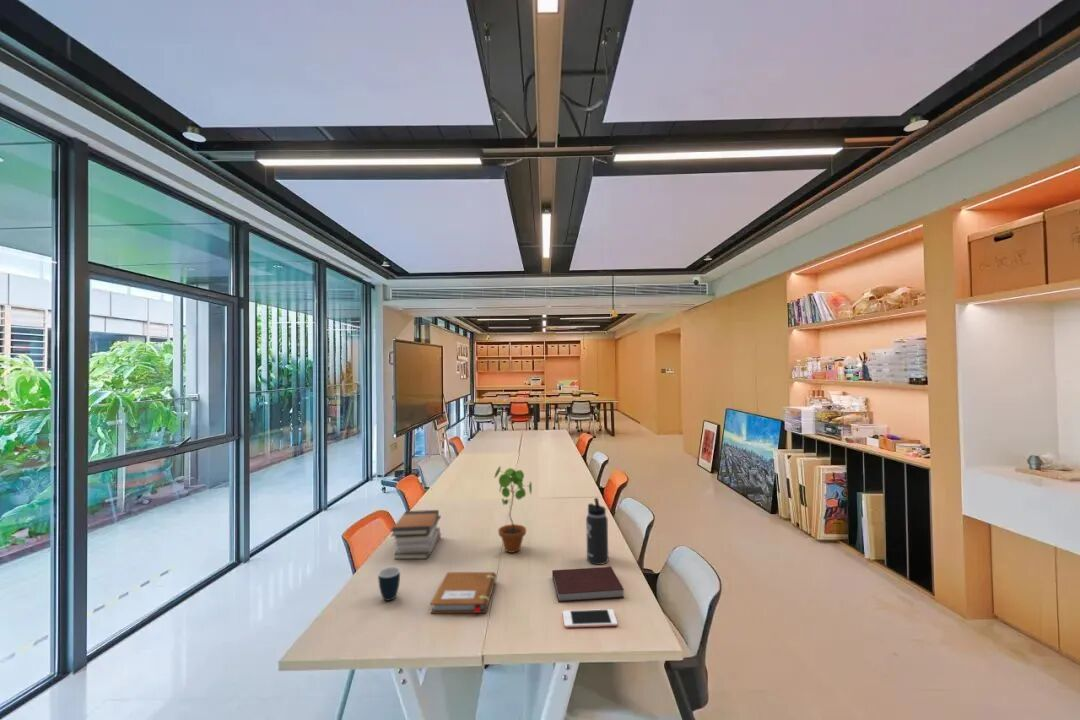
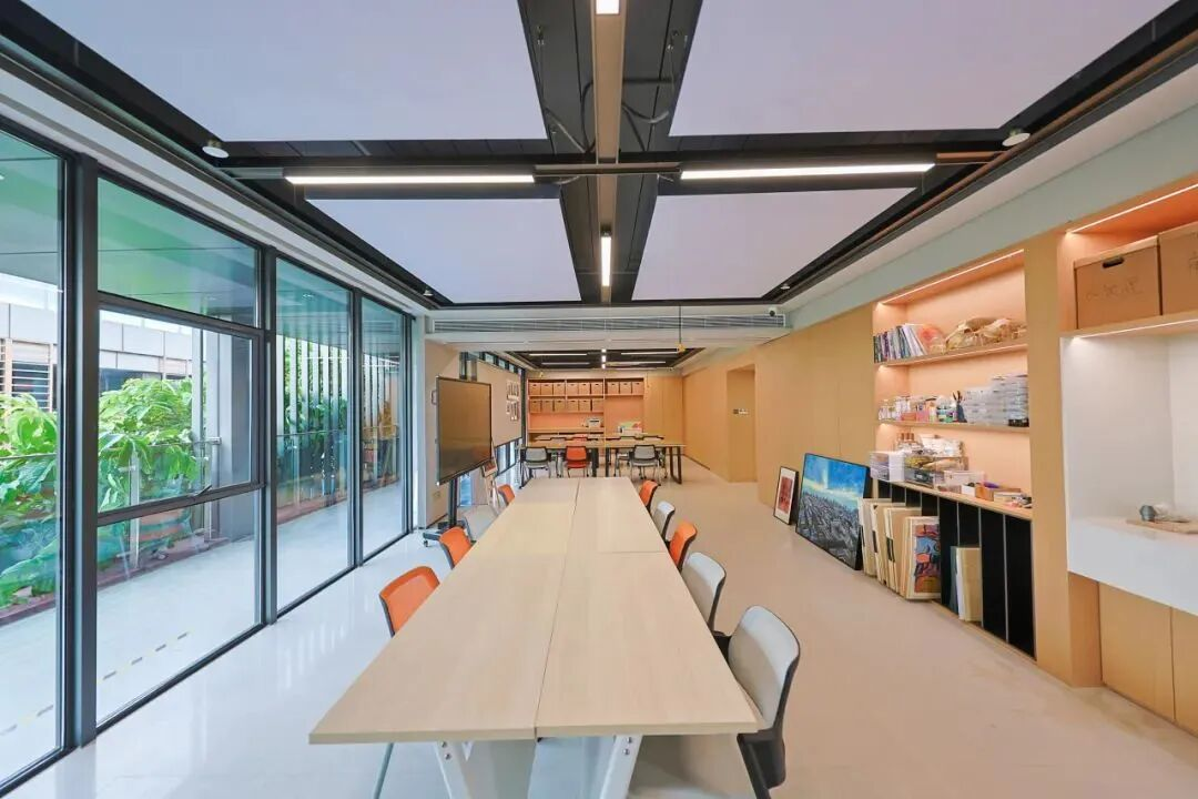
- thermos bottle (595, 528)
- potted plant (511, 507)
- notebook (586, 583)
- cell phone (589, 618)
- mug (391, 582)
- notebook (465, 591)
- book stack (417, 533)
